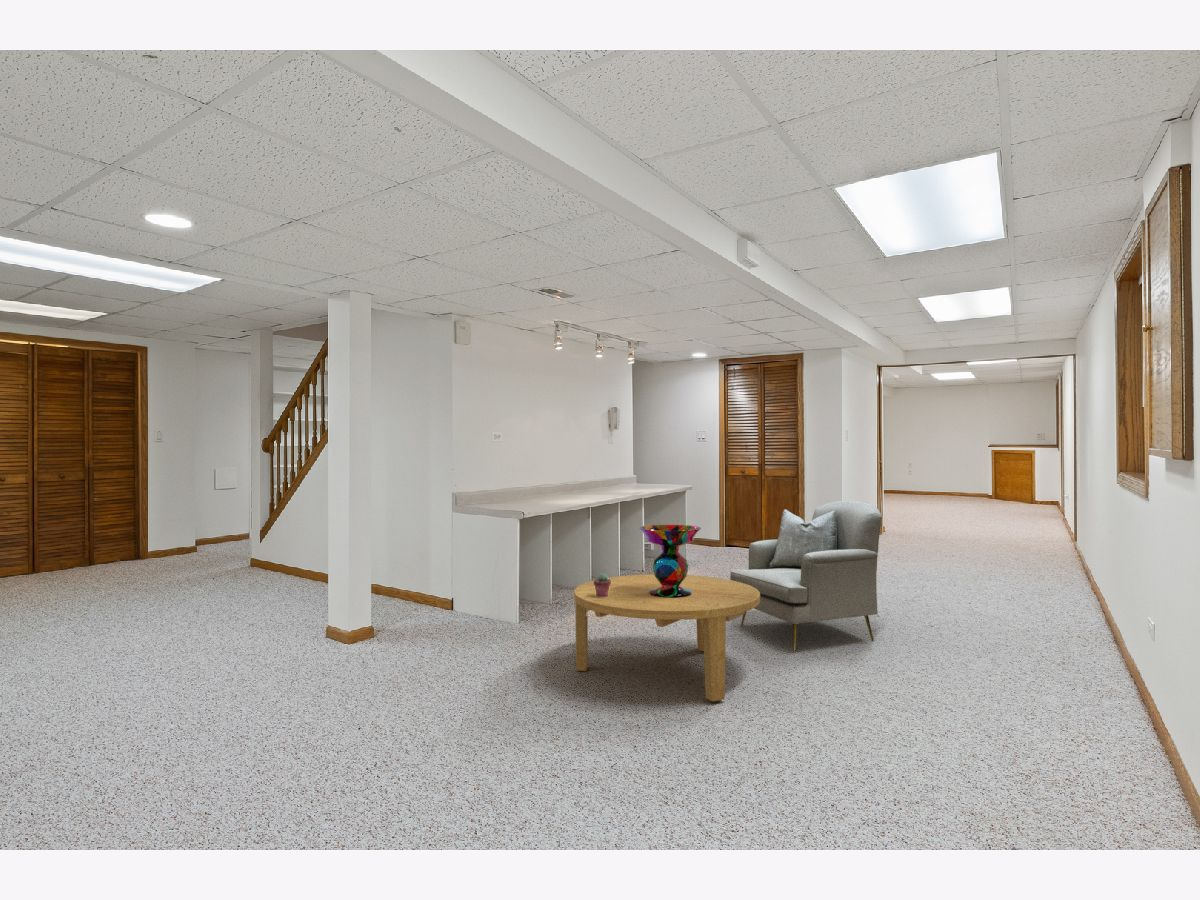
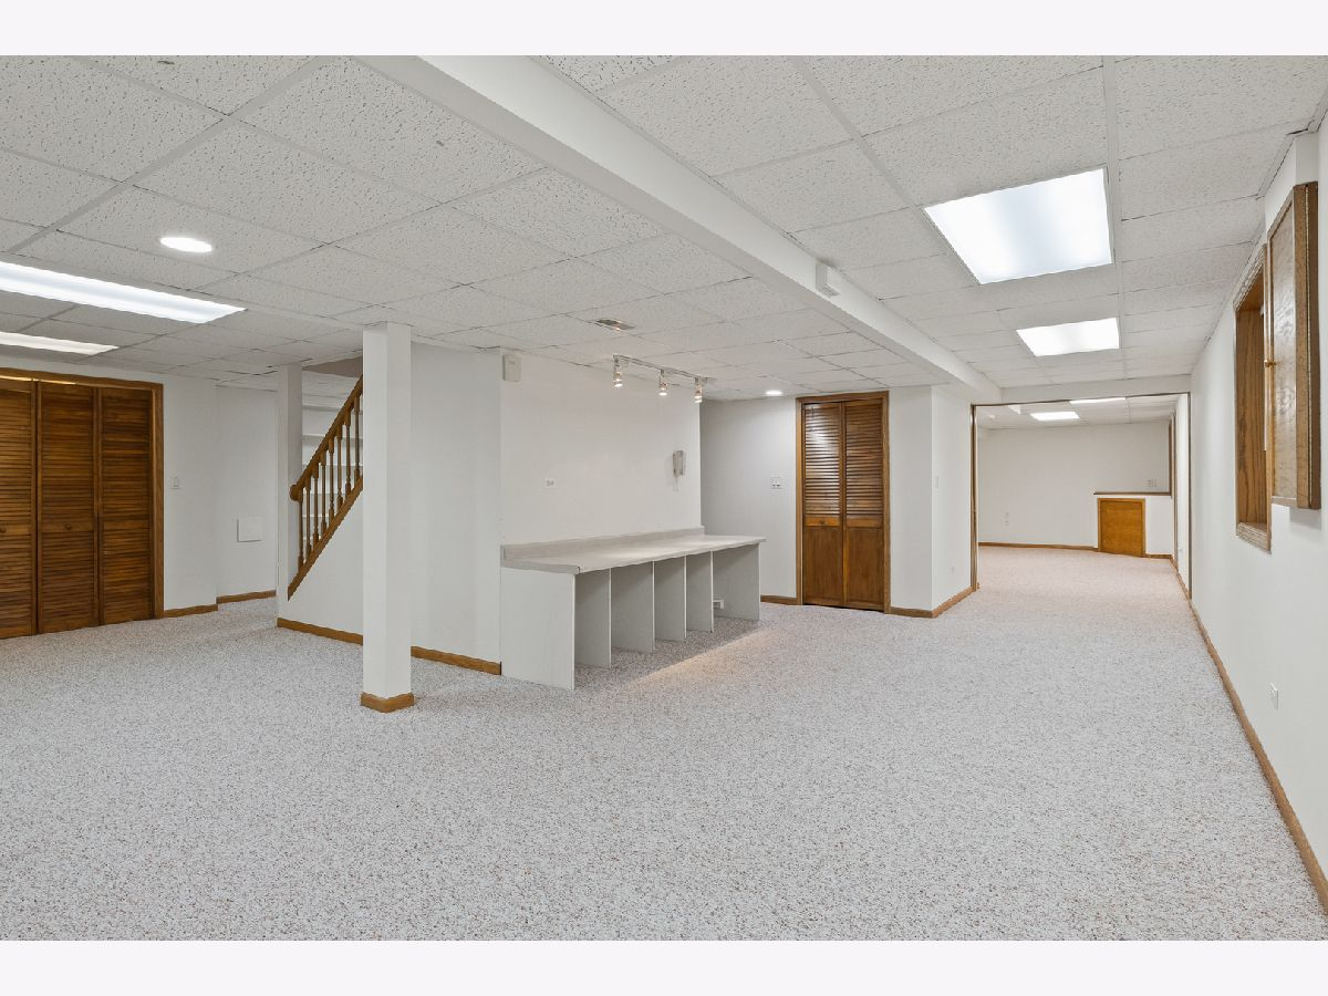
- decorative bowl (670, 560)
- armchair (810, 568)
- potted succulent (602, 584)
- coffee table (663, 626)
